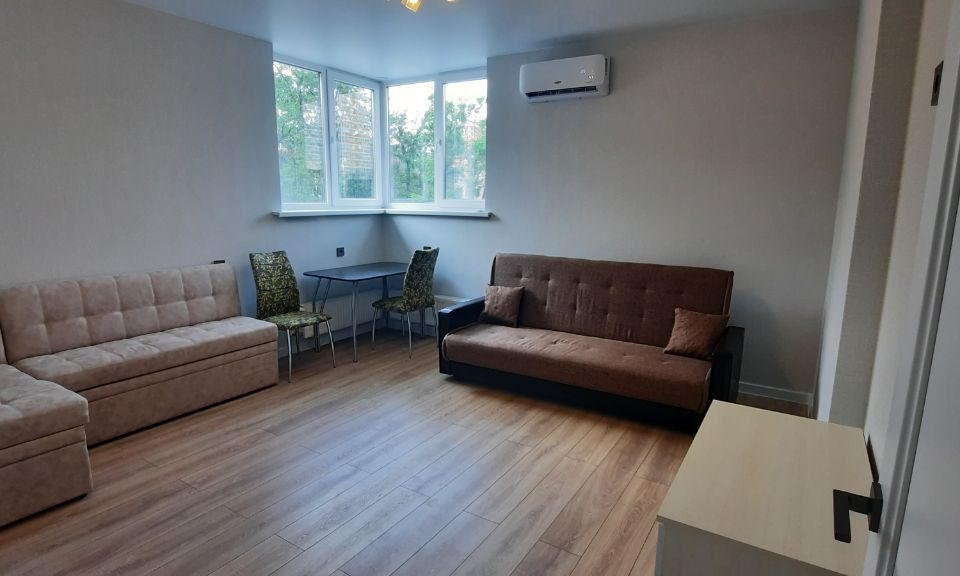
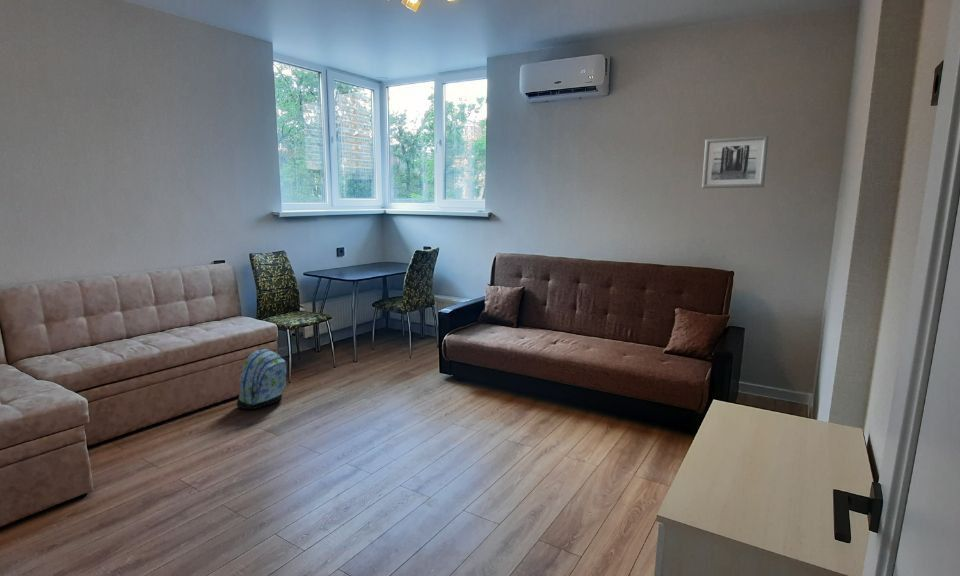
+ wall art (734, 162)
+ backpack (264, 377)
